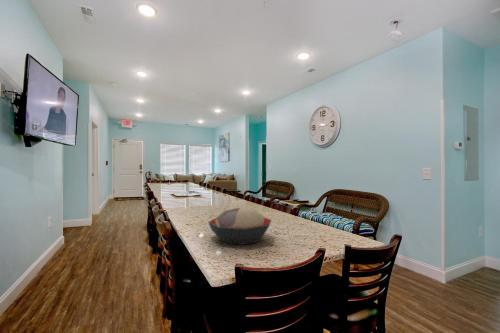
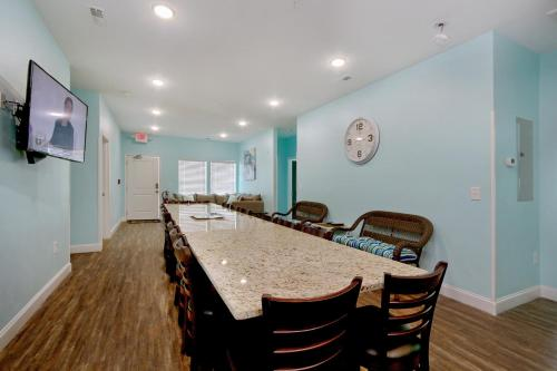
- decorative bowl (240, 222)
